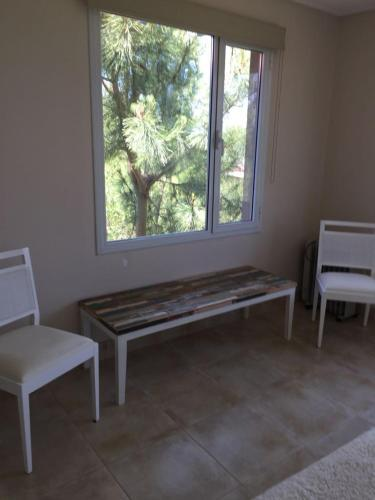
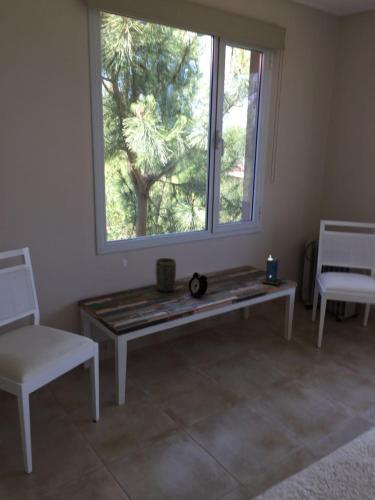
+ candle (272, 268)
+ plant pot (165, 274)
+ alarm clock (197, 284)
